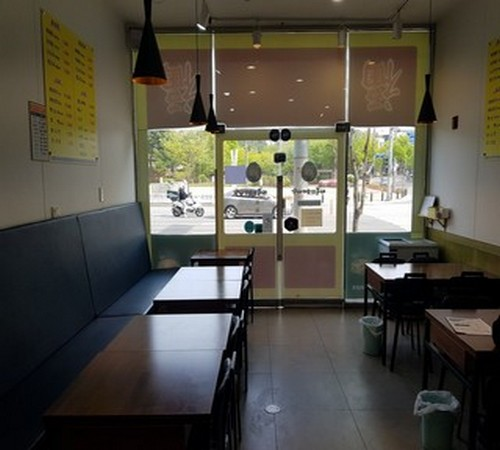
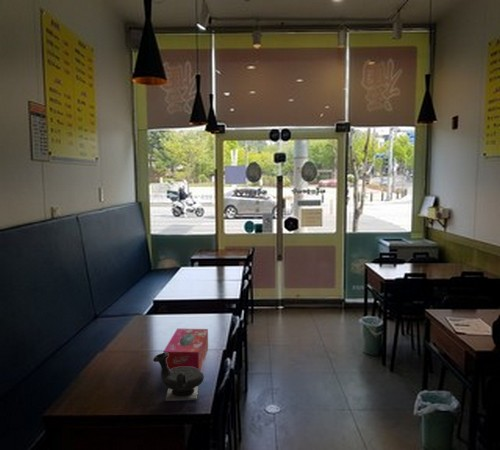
+ tissue box (187, 349)
+ teapot (178, 375)
